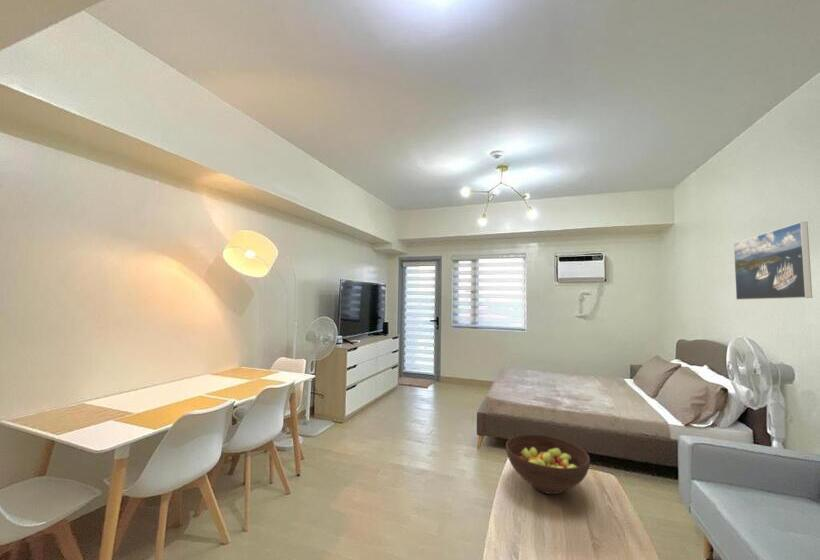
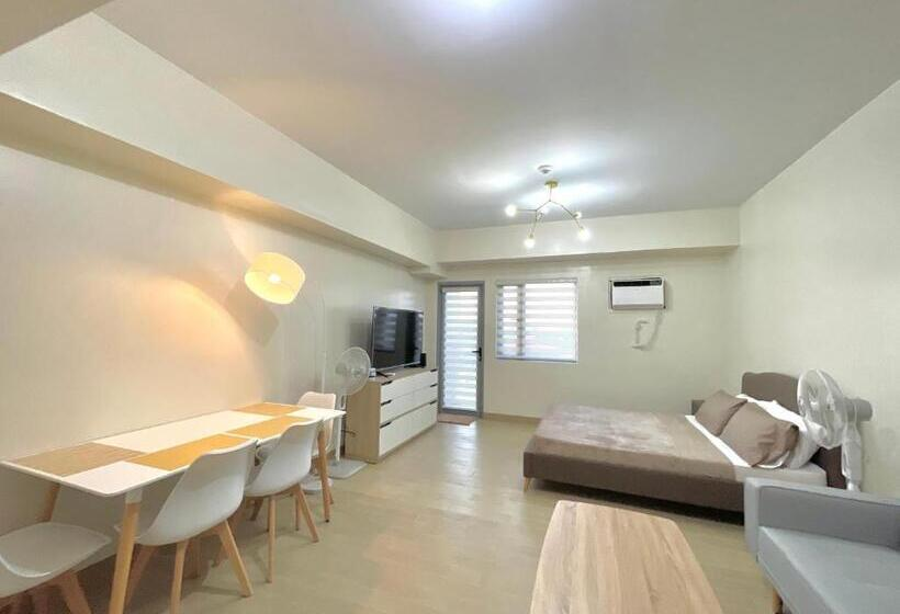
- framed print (766, 266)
- fruit bowl (546, 467)
